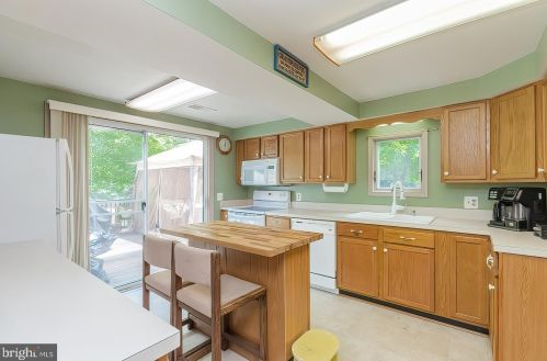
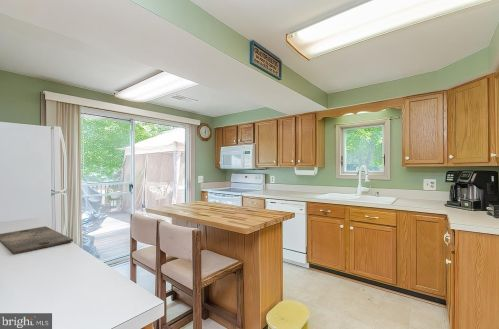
+ cutting board (32, 237)
